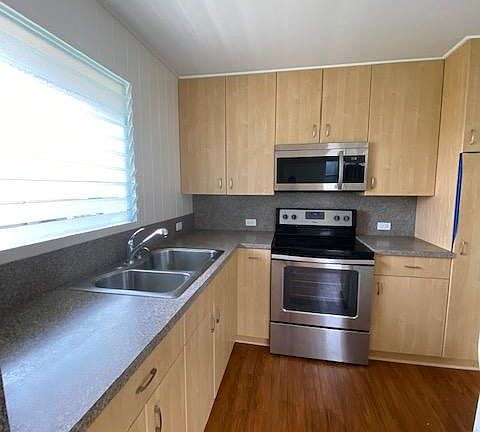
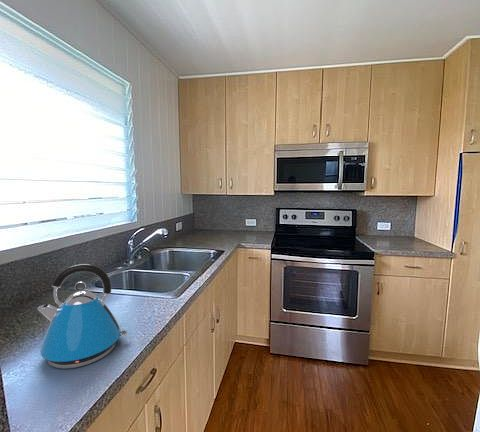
+ kettle (84, 306)
